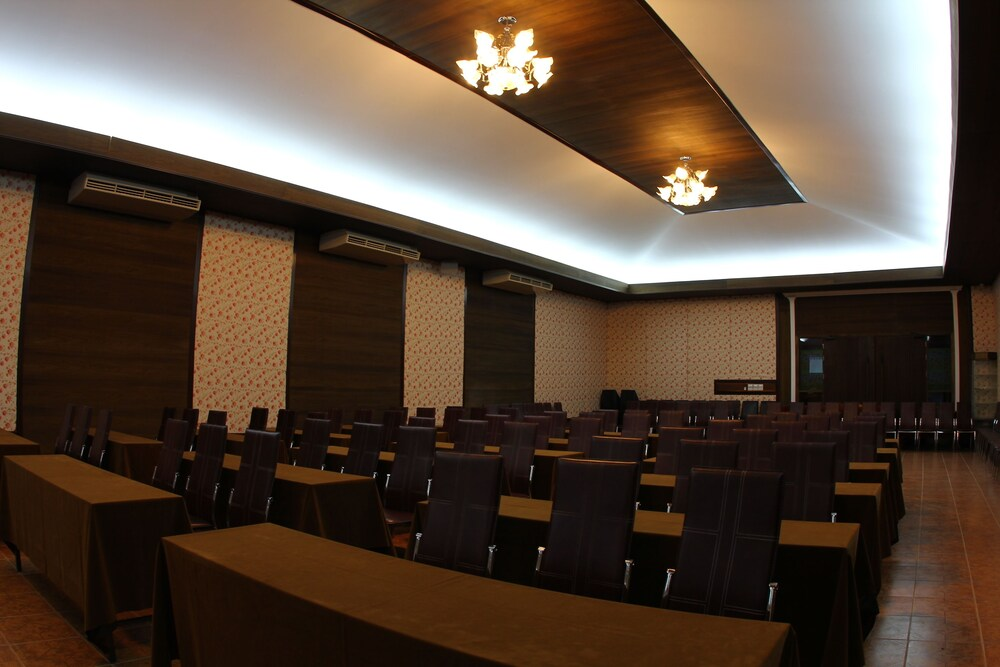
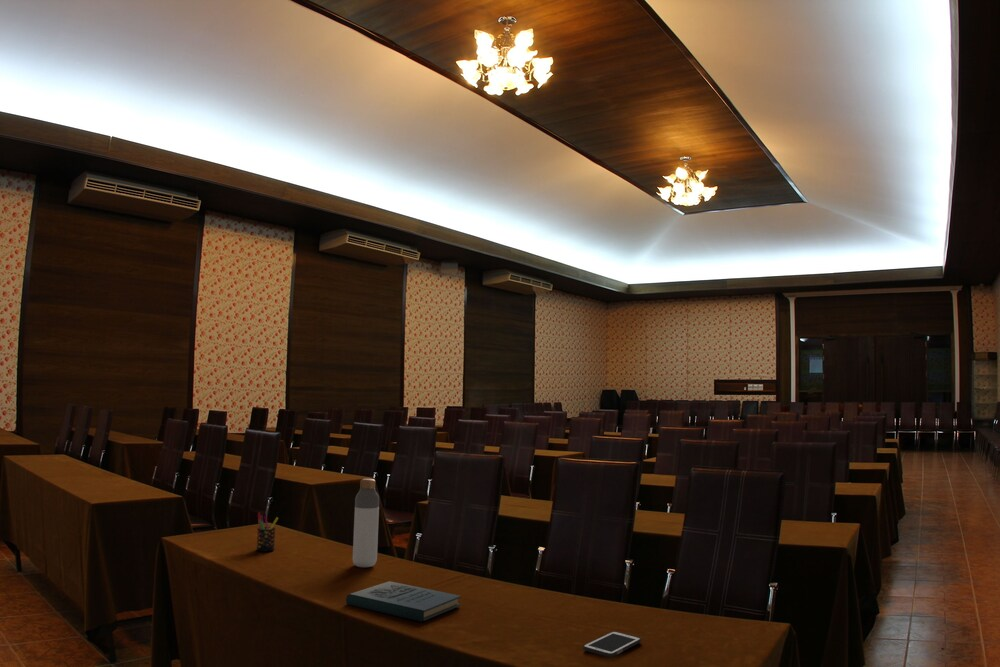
+ cell phone (612, 644)
+ book (403, 600)
+ pen holder (264, 531)
+ bottle (366, 522)
